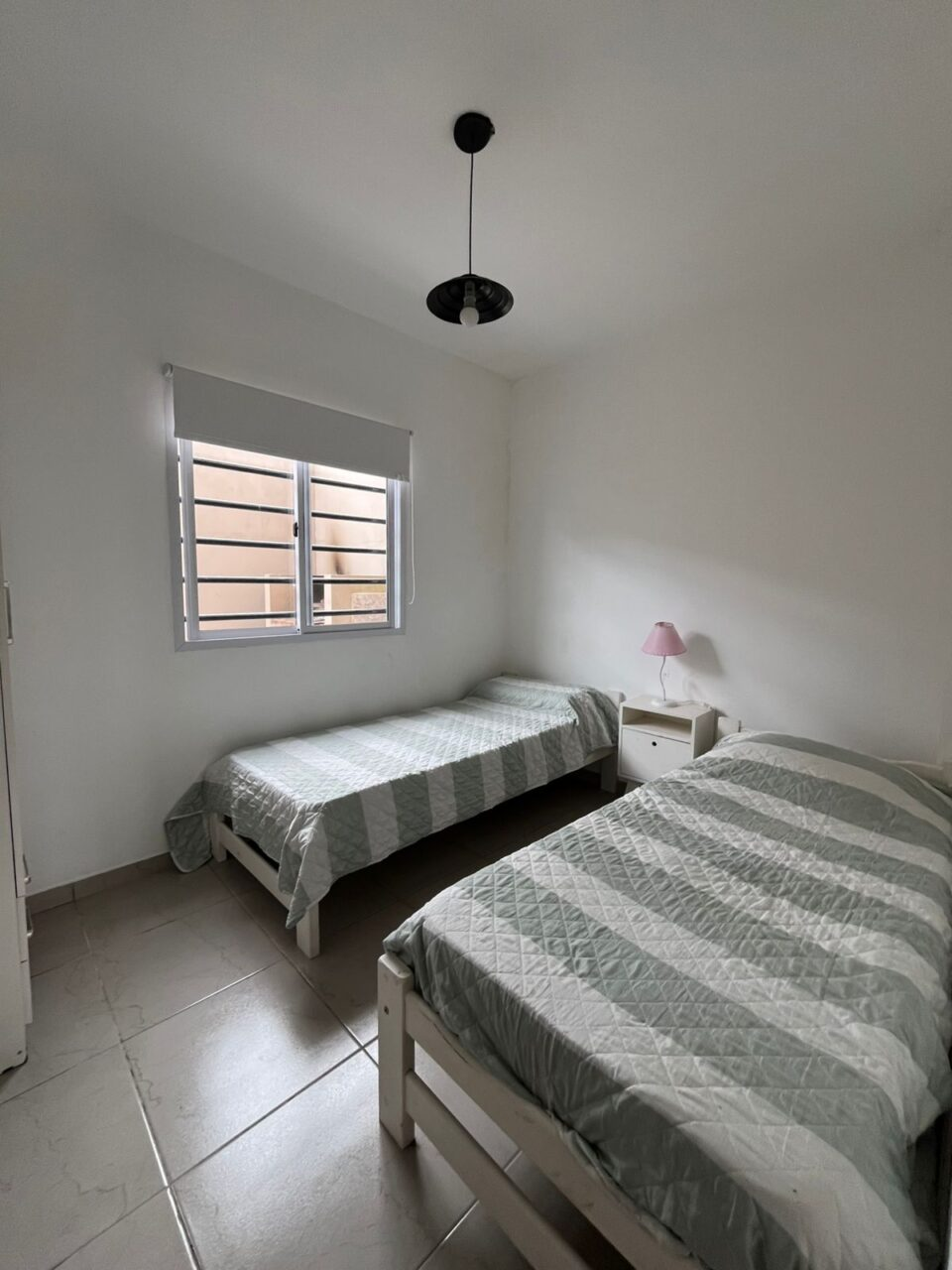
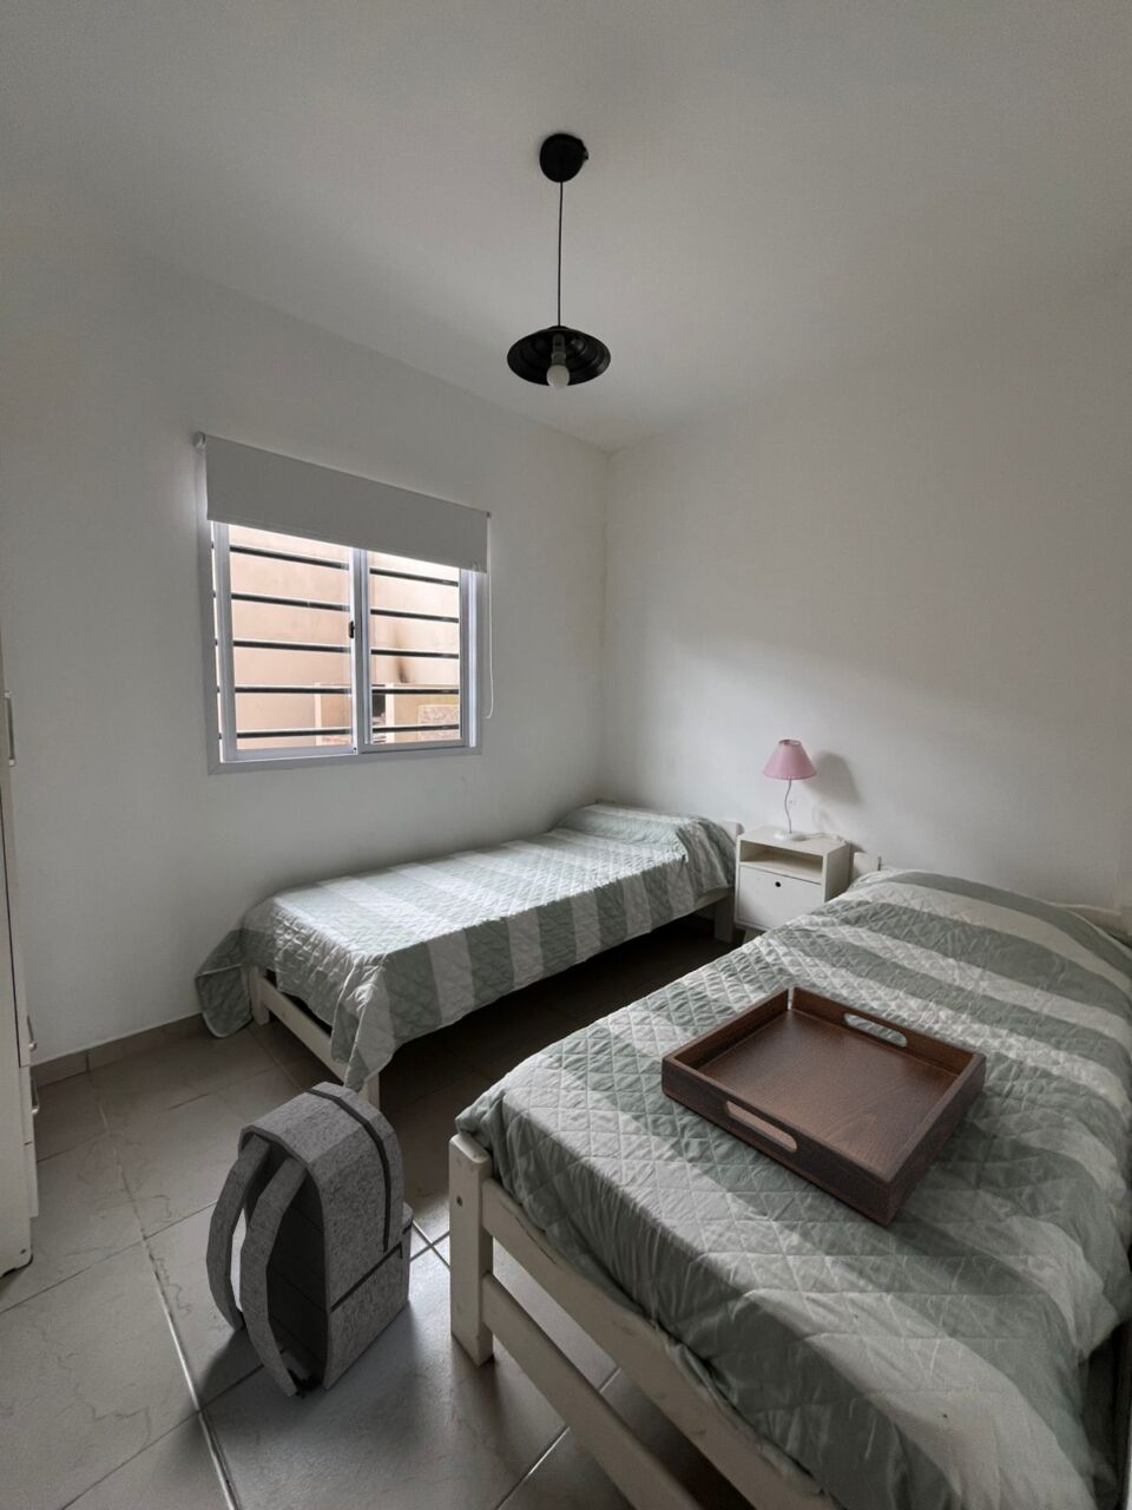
+ backpack (309, 1219)
+ serving tray (825, 1072)
